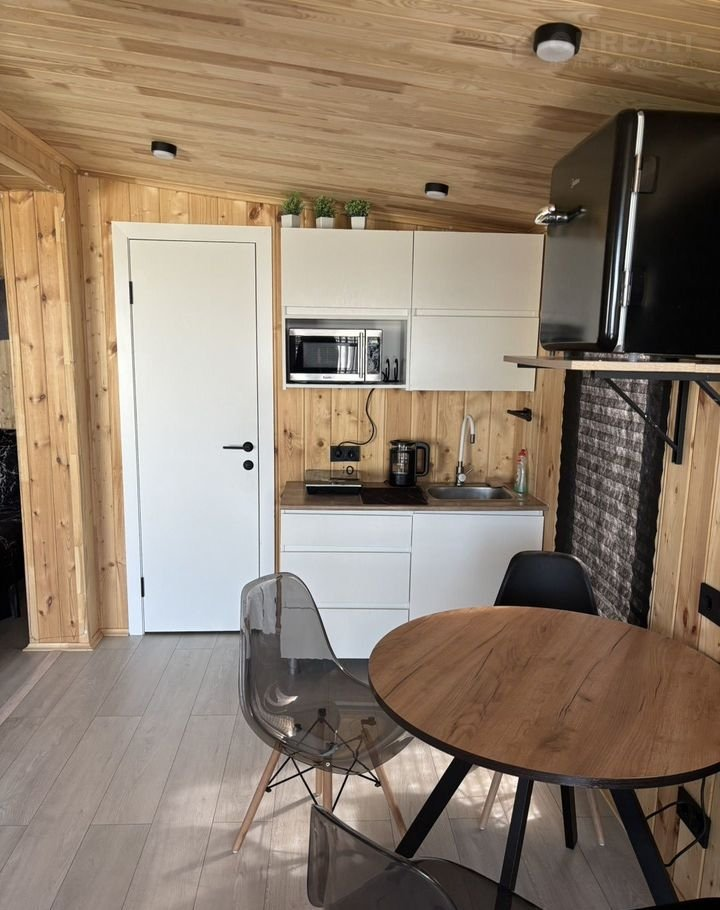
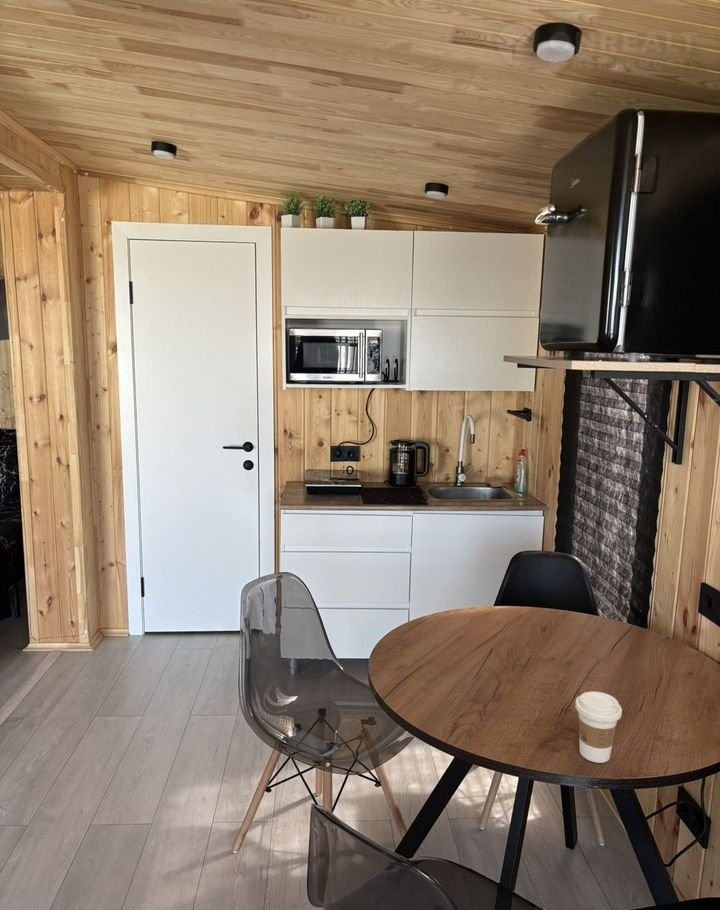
+ coffee cup (596, 727)
